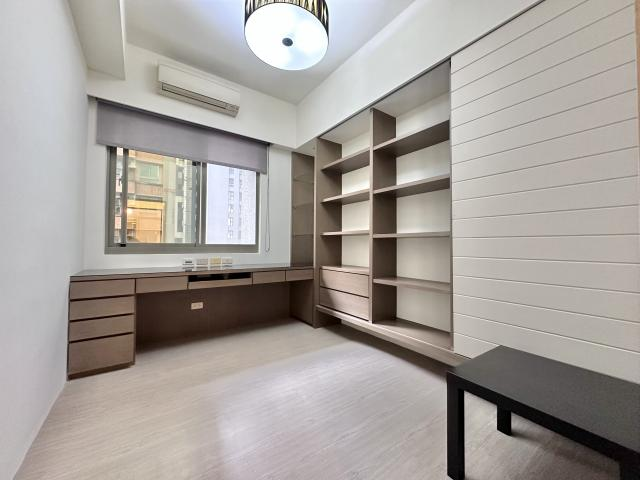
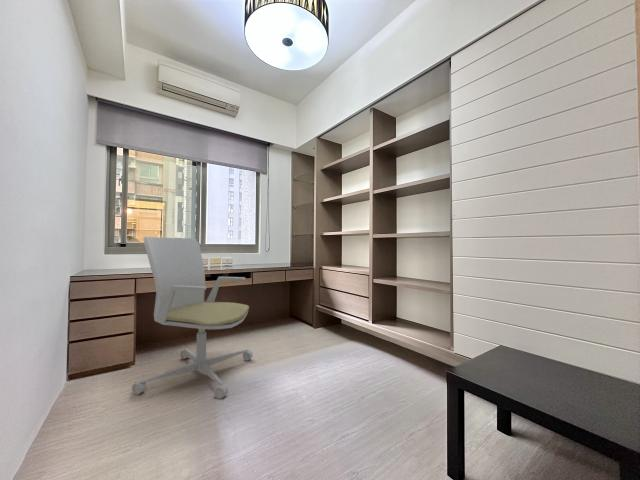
+ office chair (201, 305)
